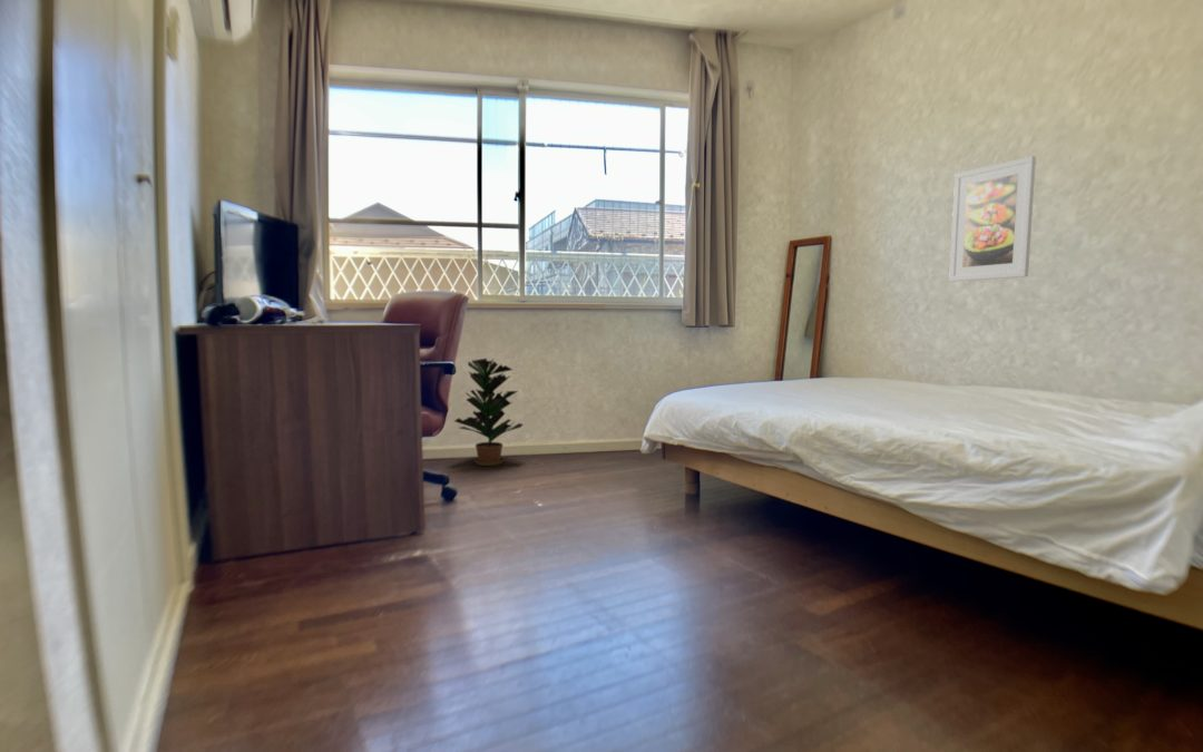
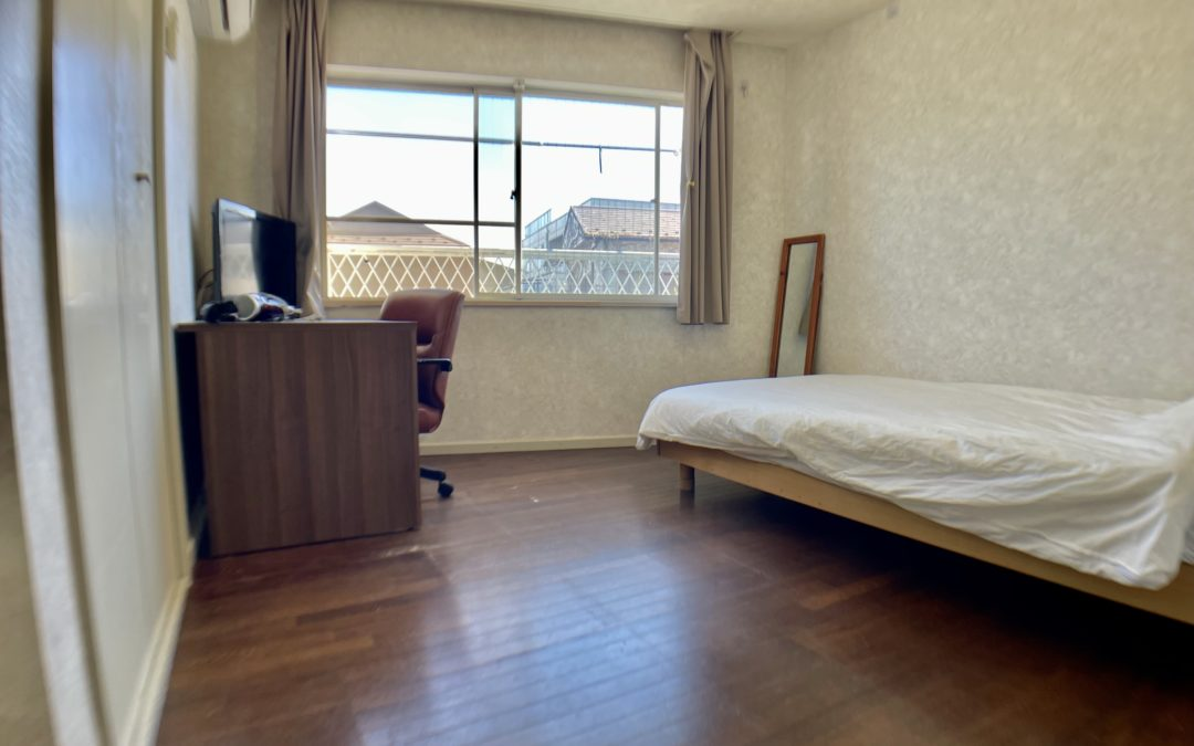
- potted plant (487, 410)
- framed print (989, 222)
